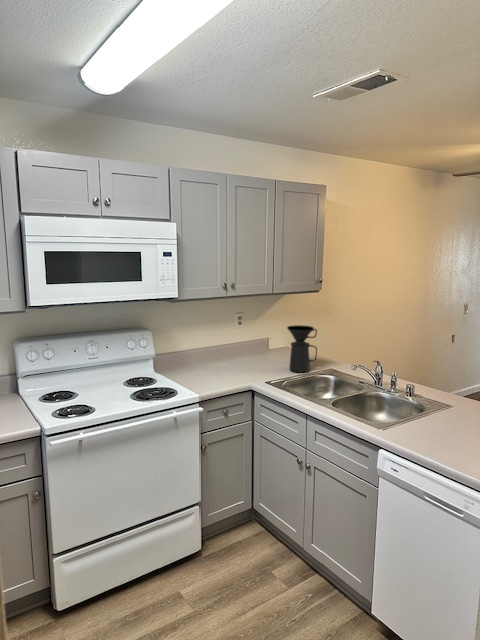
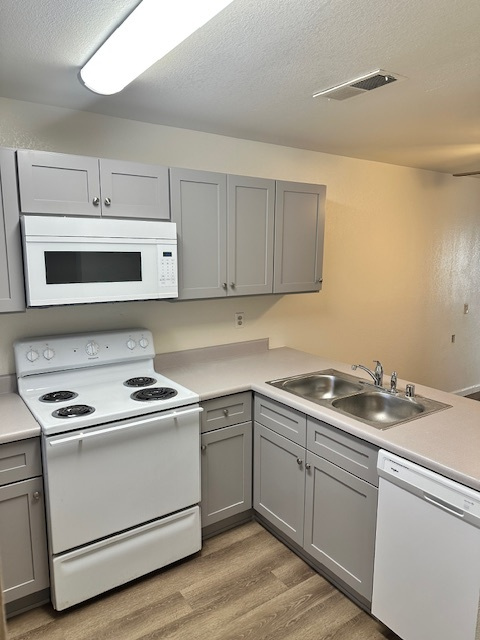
- coffee maker (299, 348)
